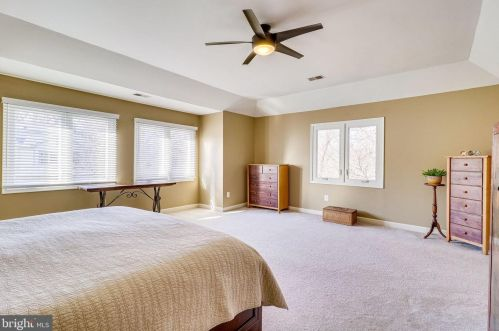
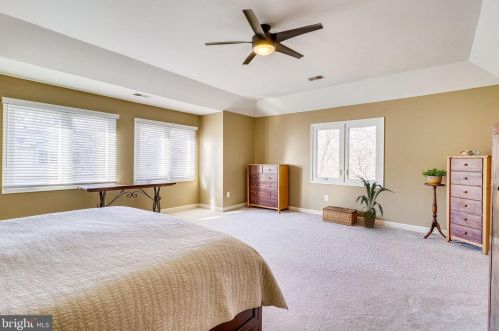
+ house plant (374, 202)
